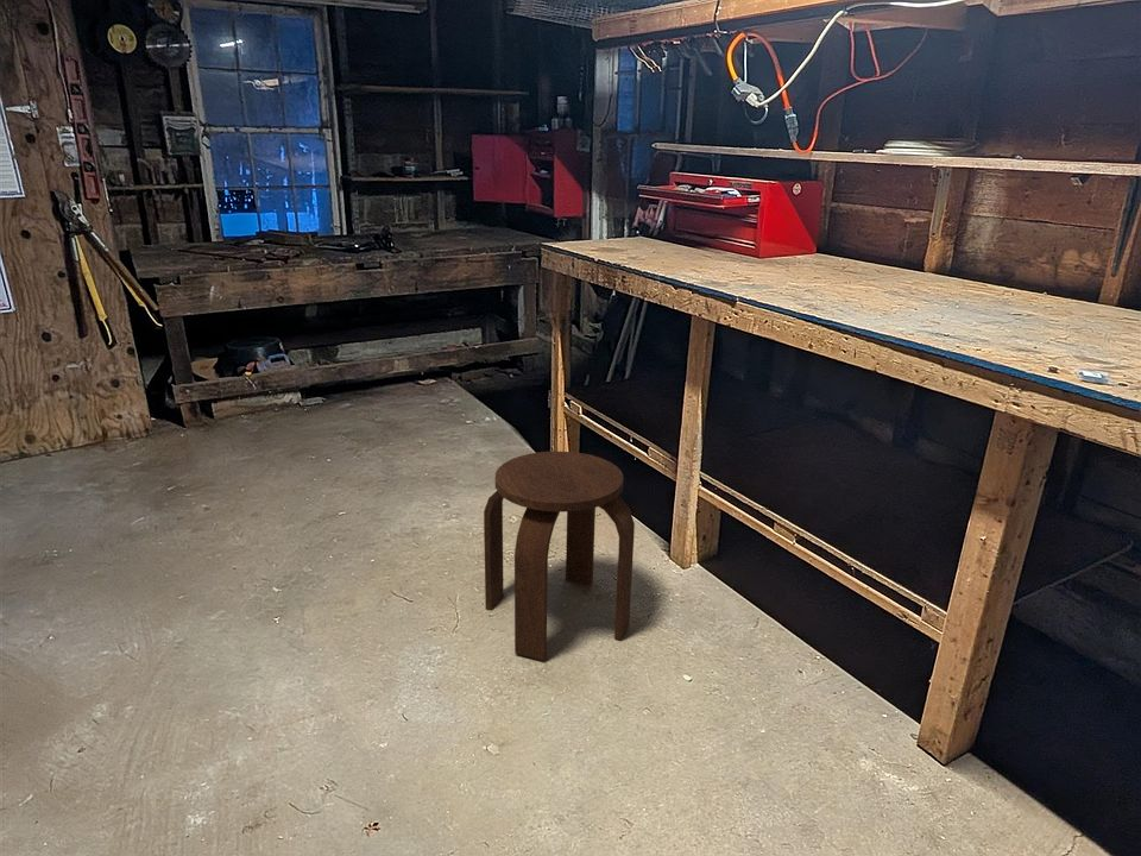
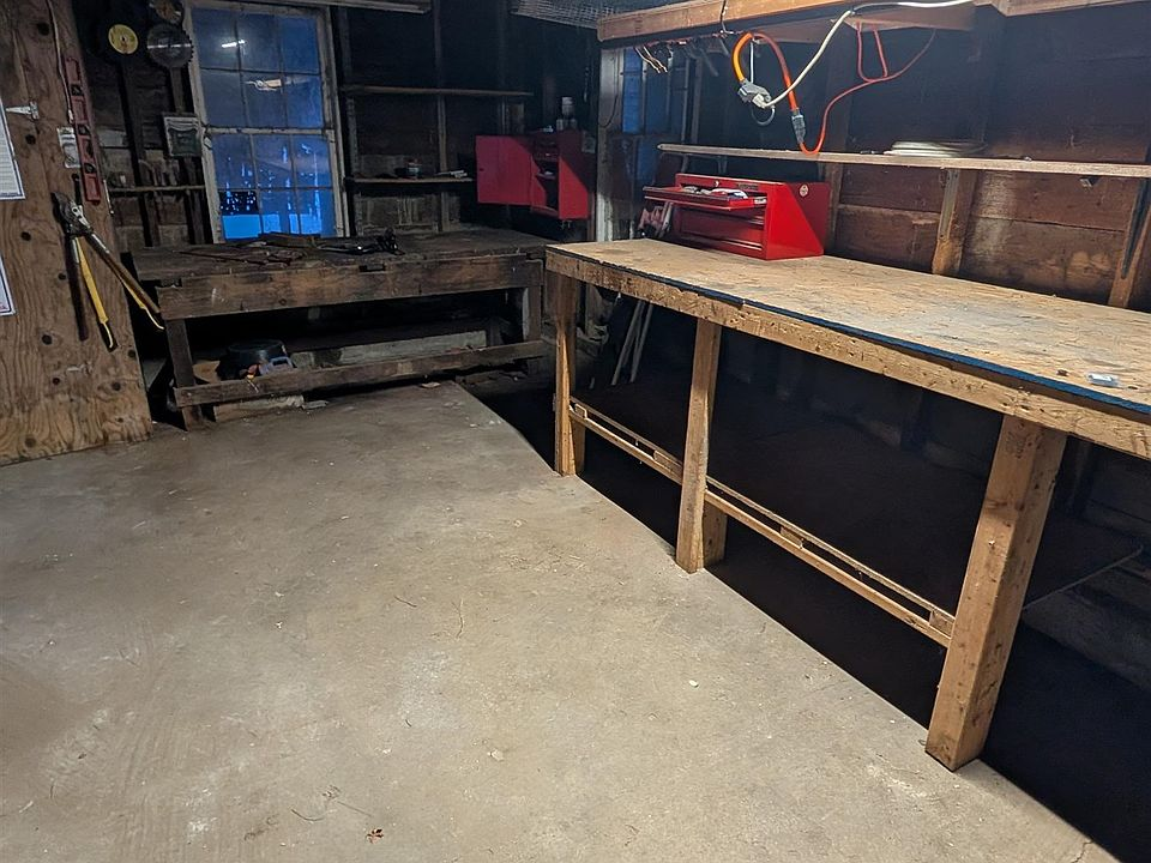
- stool (566, 547)
